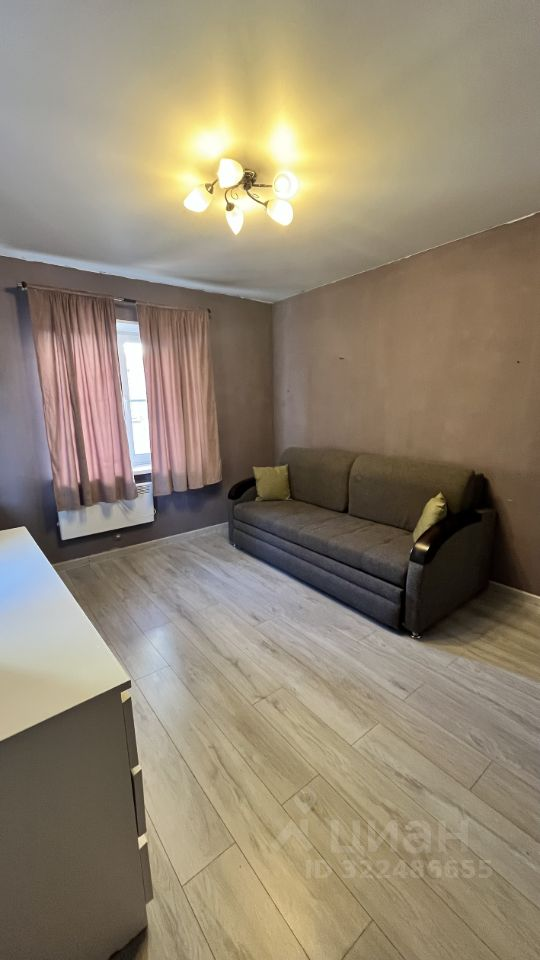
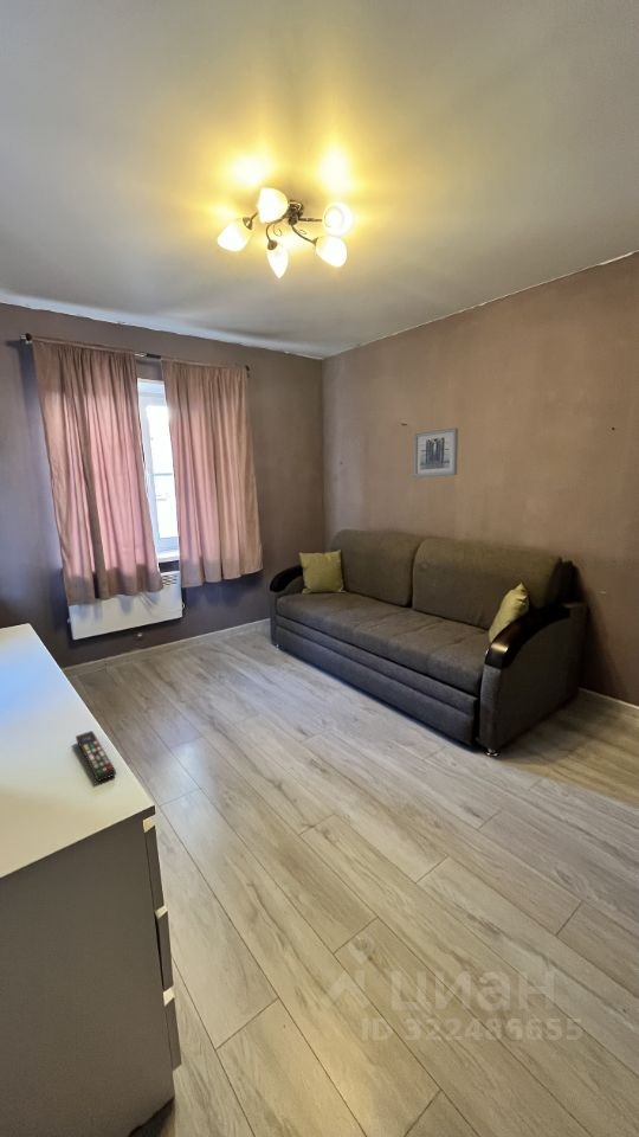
+ remote control (93, 753)
+ wall art (434, 454)
